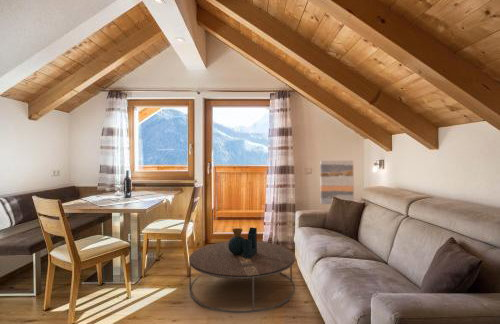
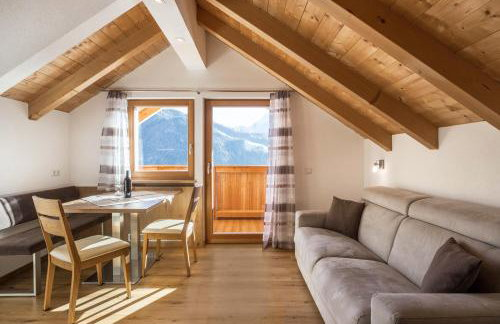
- wall art (336, 182)
- coffee table (242, 257)
